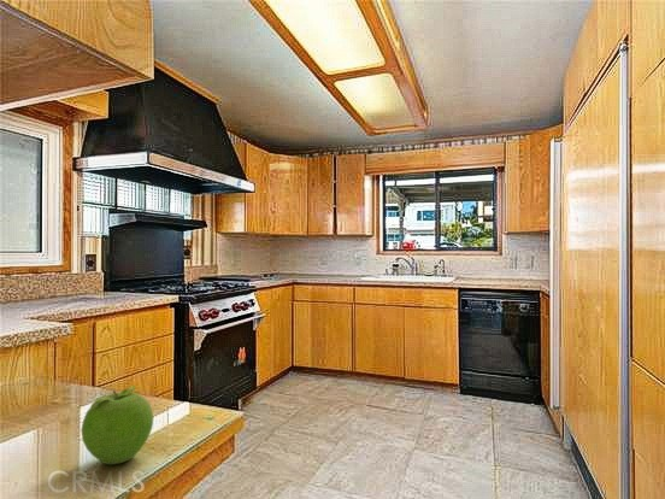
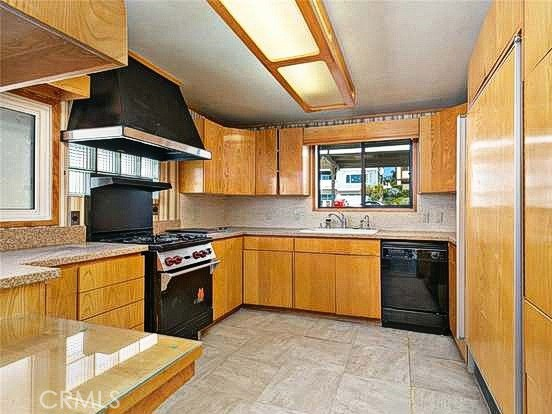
- fruit (118, 422)
